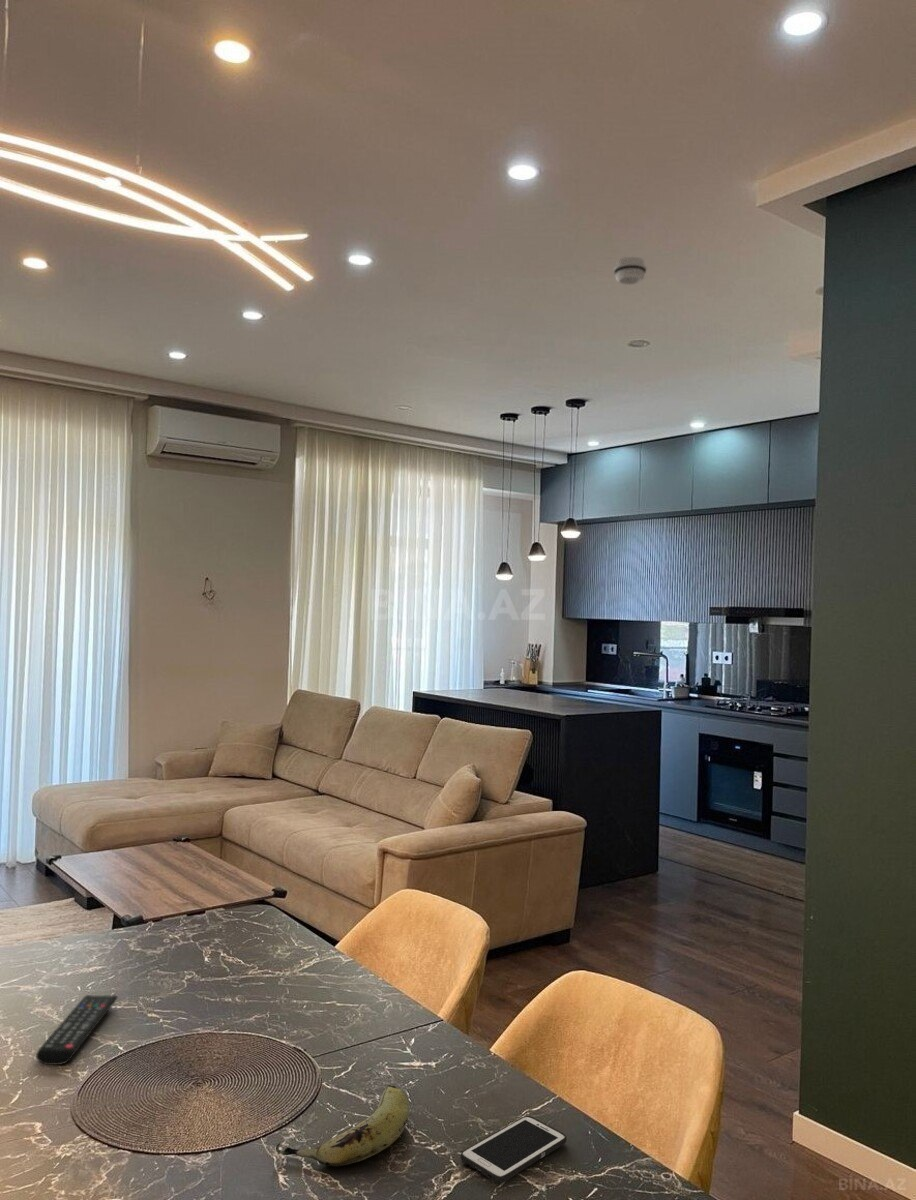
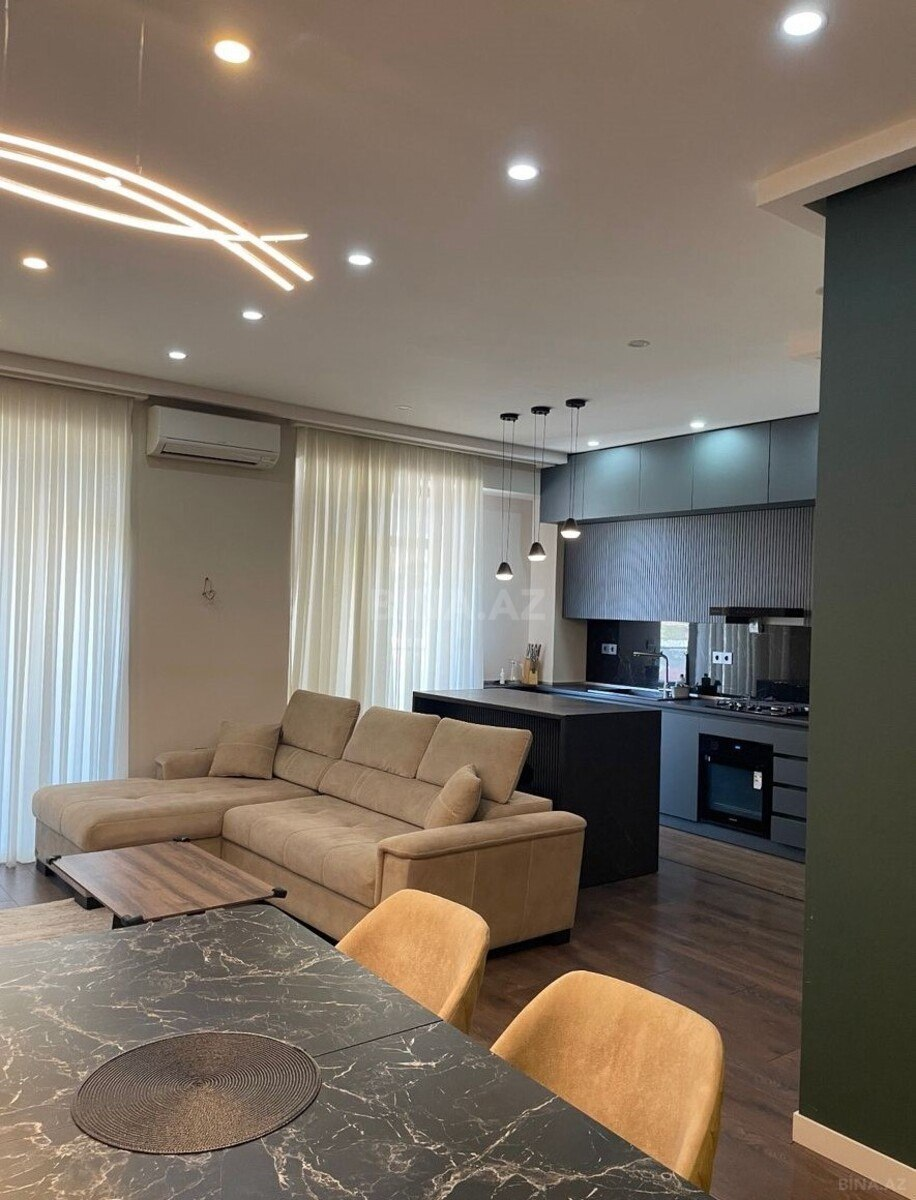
- remote control (79, 1026)
- smoke detector (630, 271)
- cell phone (514, 1147)
- fruit (359, 1128)
